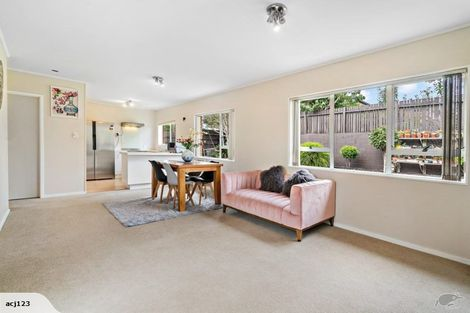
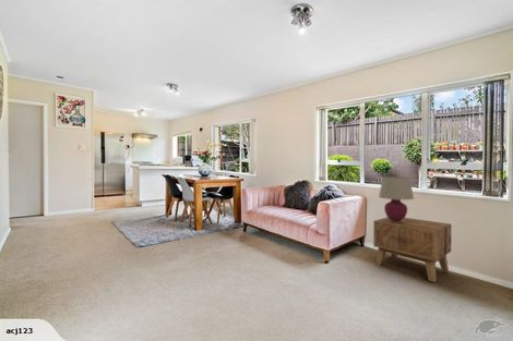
+ side table (410, 245)
+ table lamp (395, 198)
